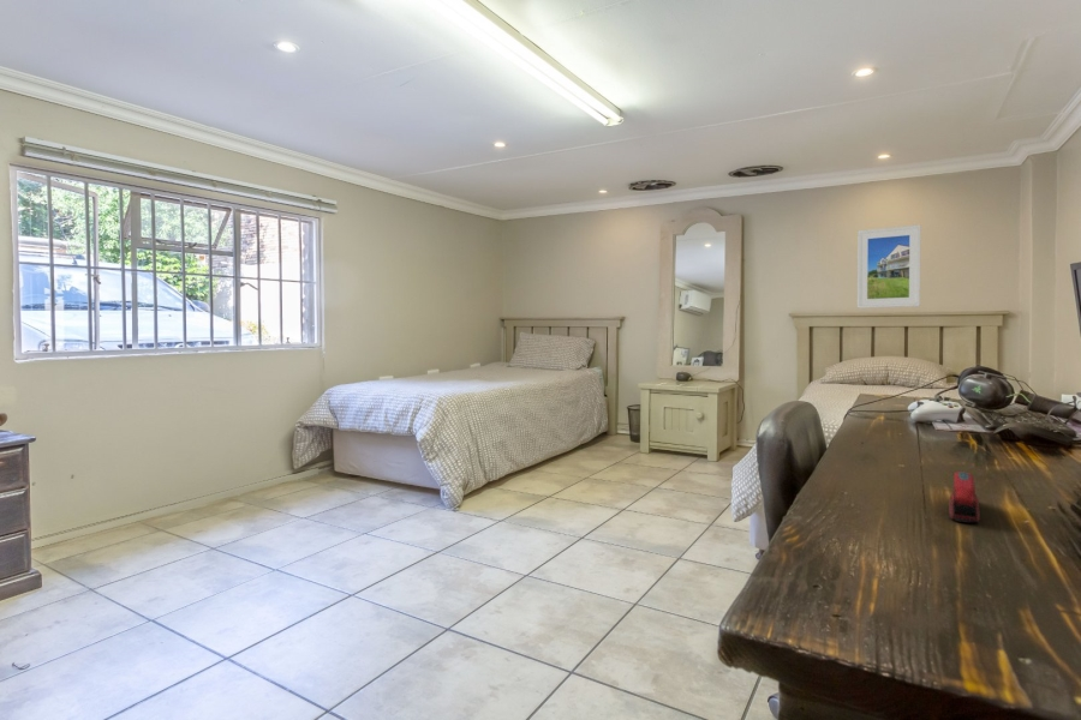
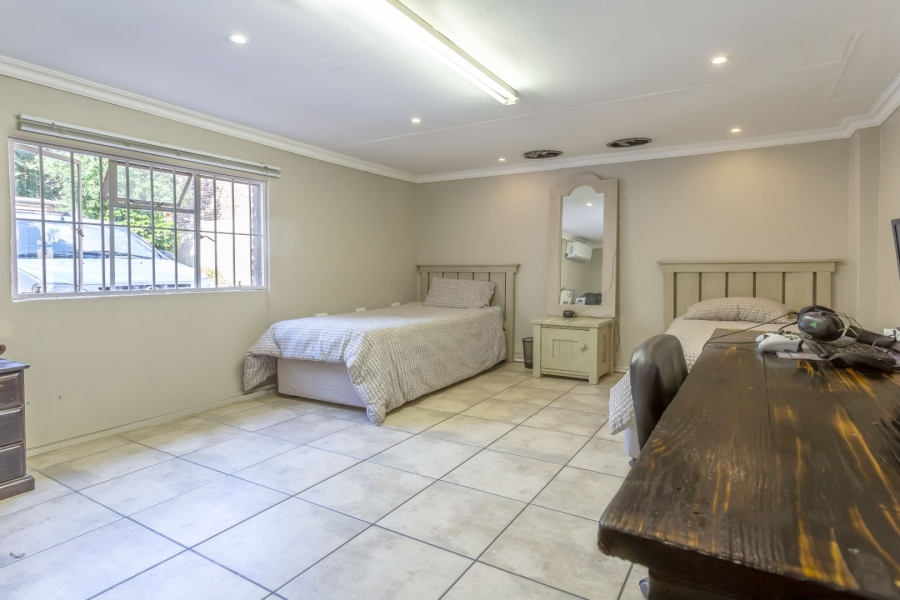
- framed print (888, 268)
- stapler (963, 493)
